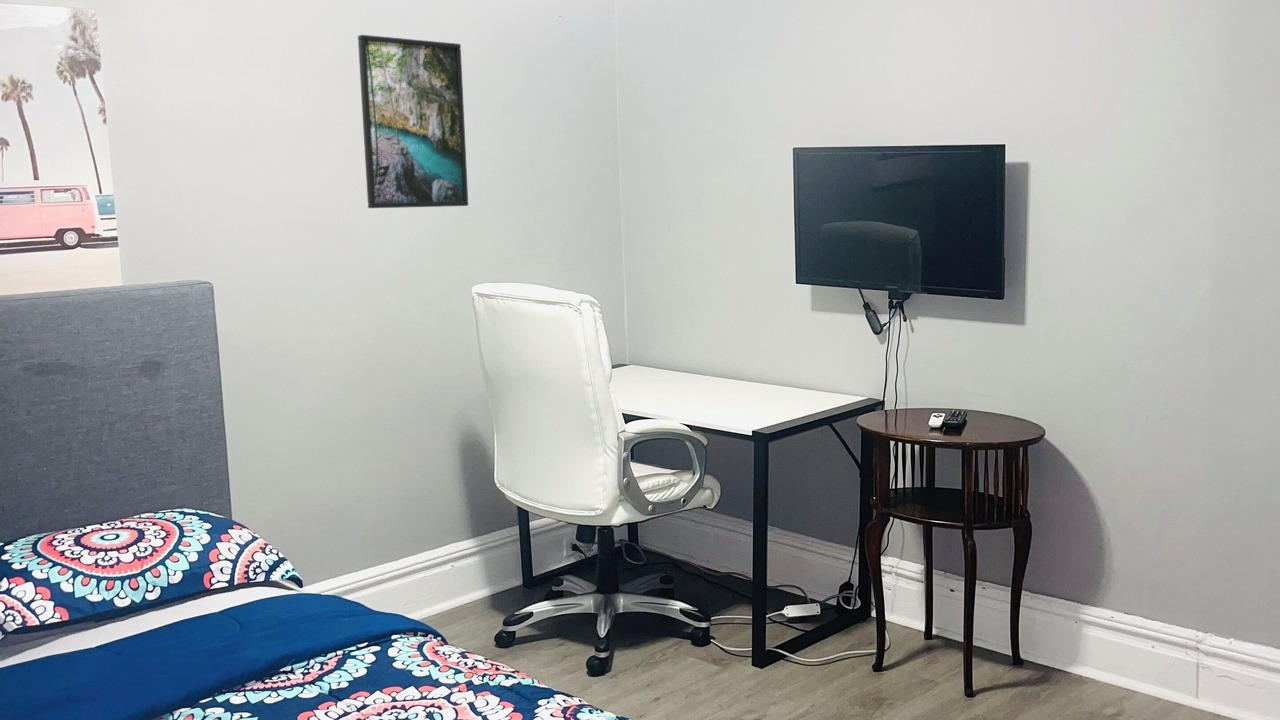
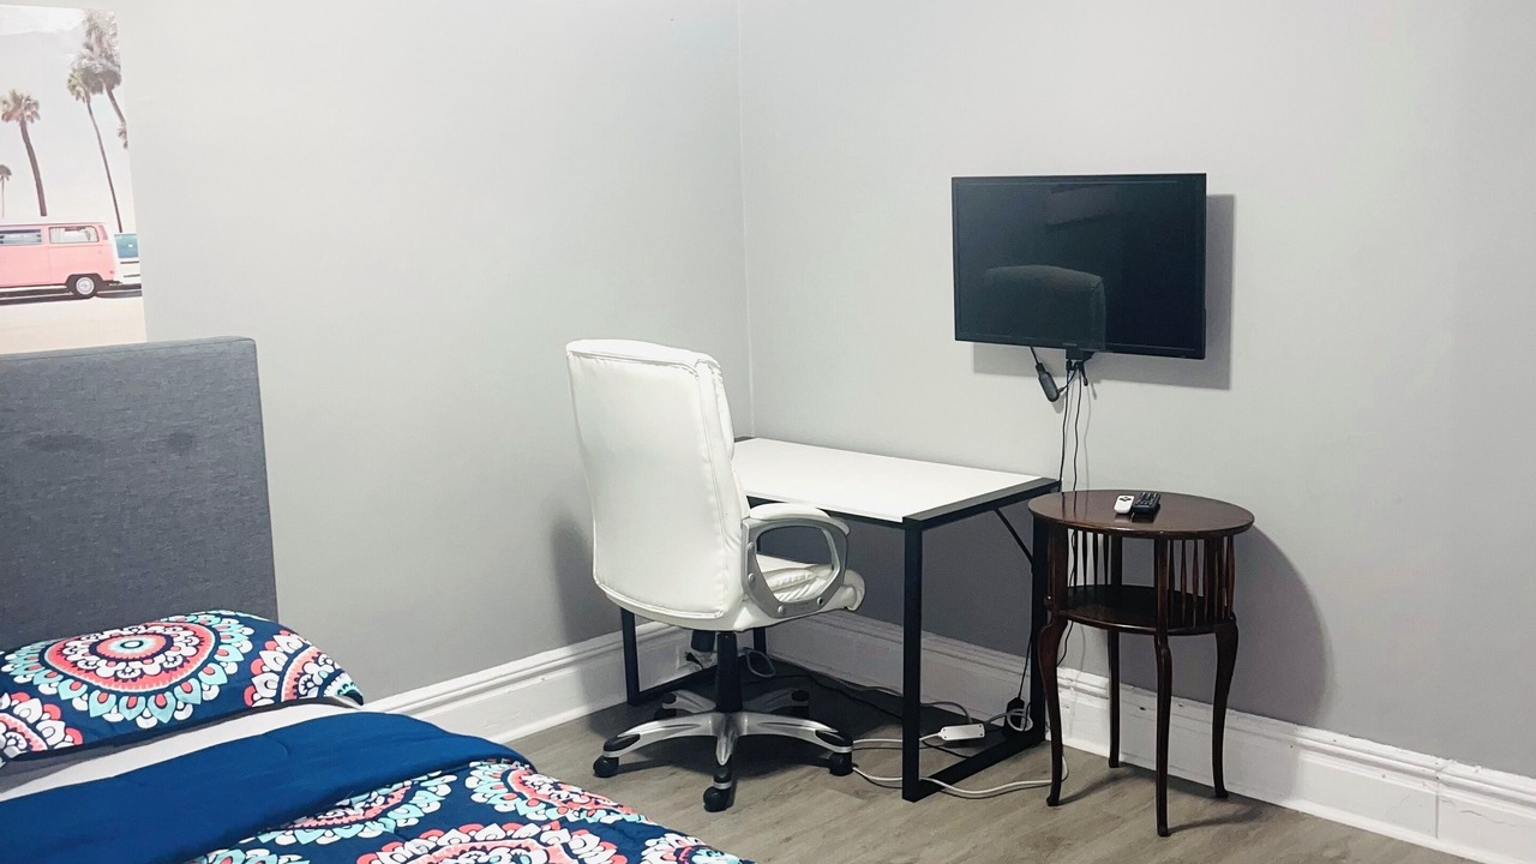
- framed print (415, 124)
